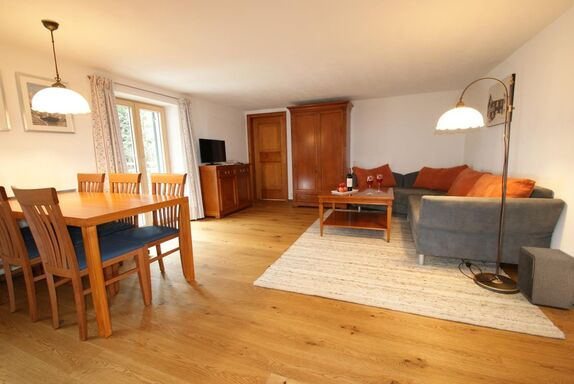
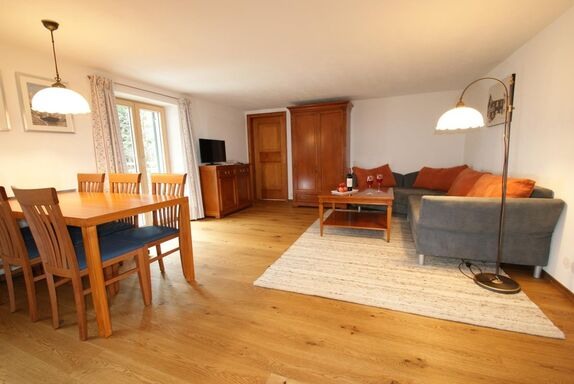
- speaker (547, 276)
